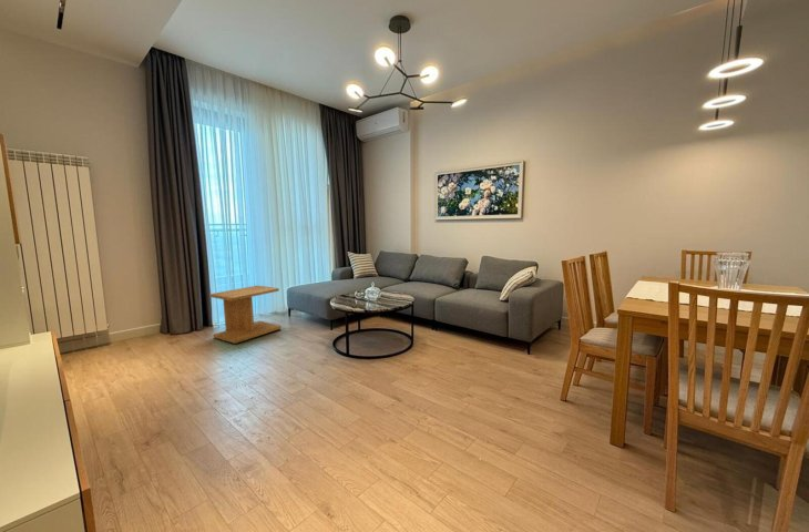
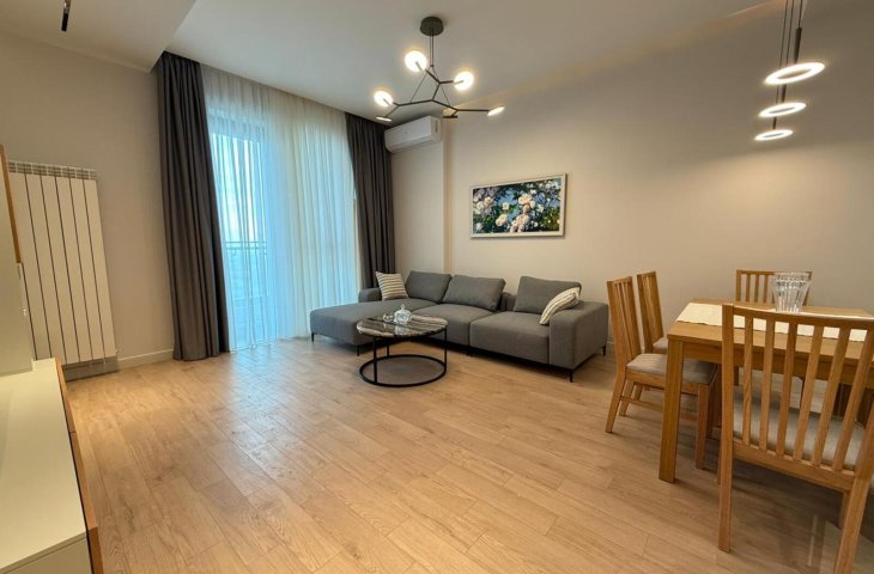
- side table (247, 313)
